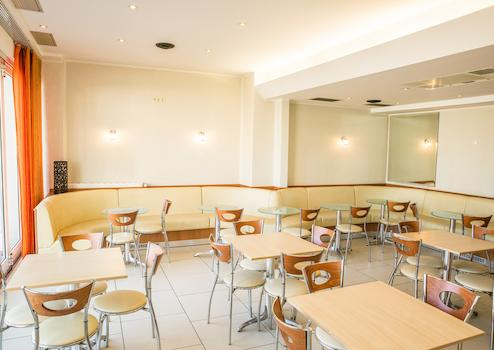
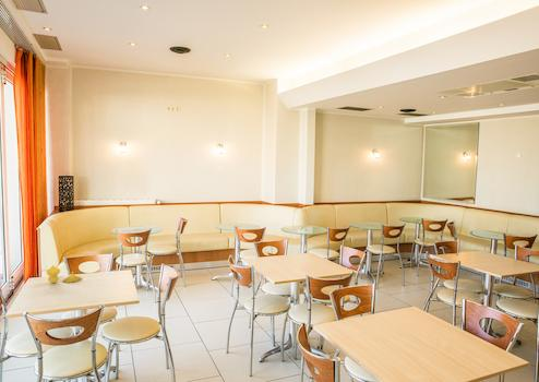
+ vase (59, 272)
